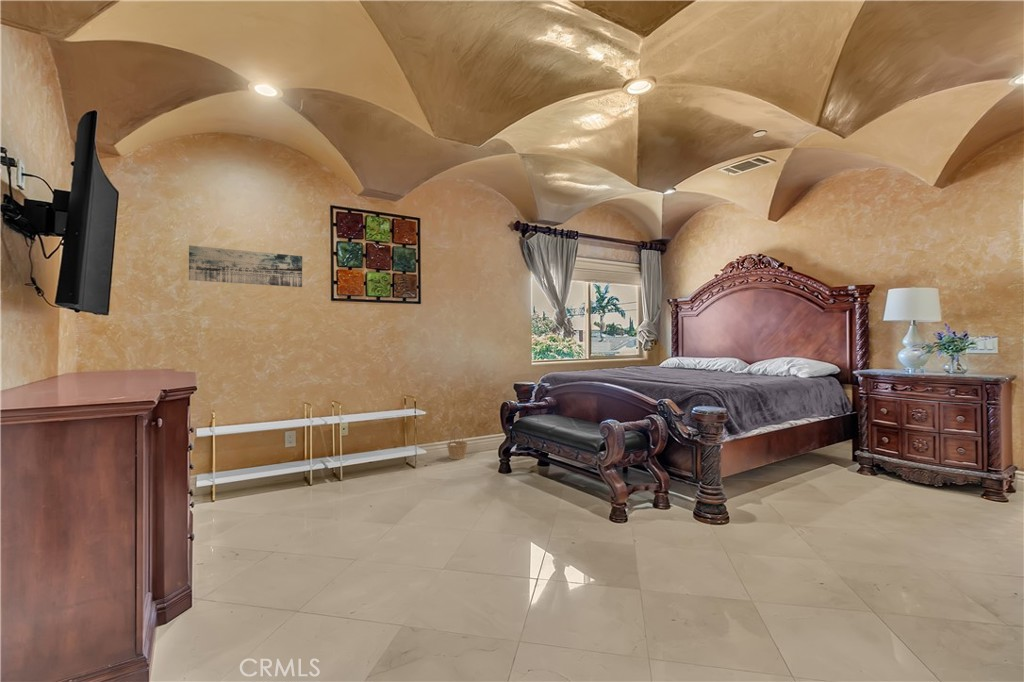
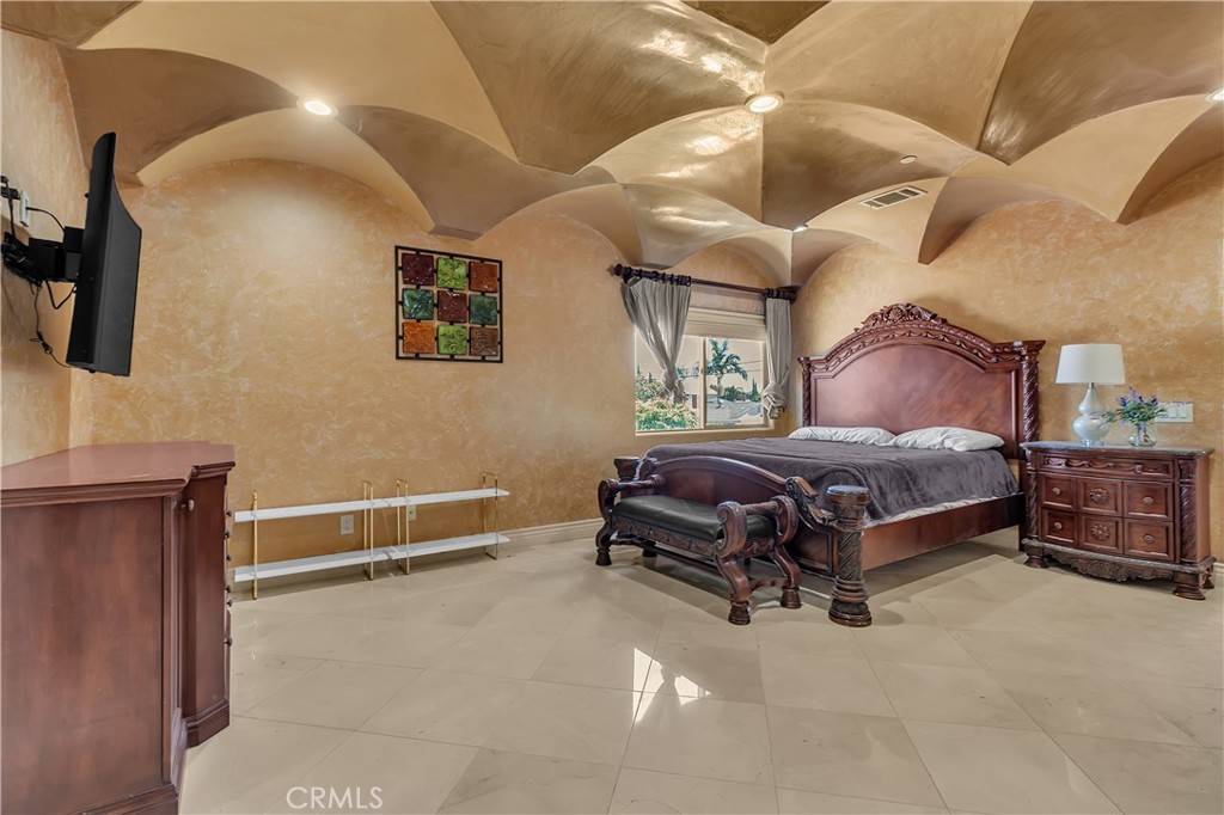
- basket (457, 441)
- wall art (248, 267)
